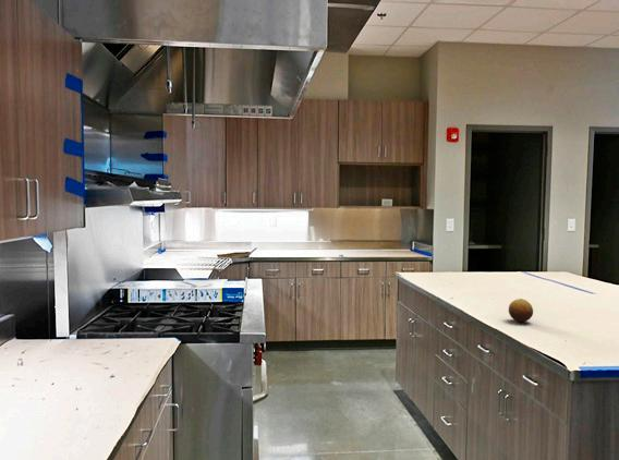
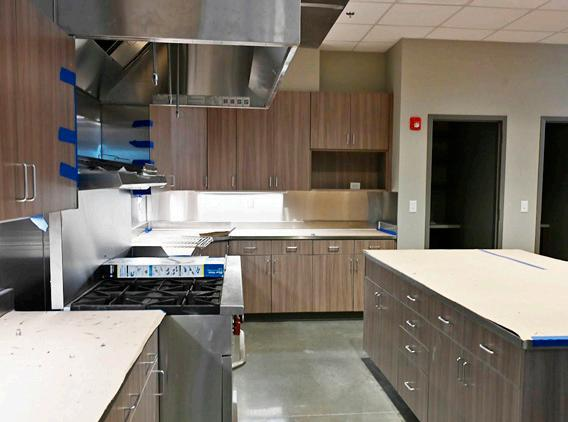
- fruit (520, 310)
